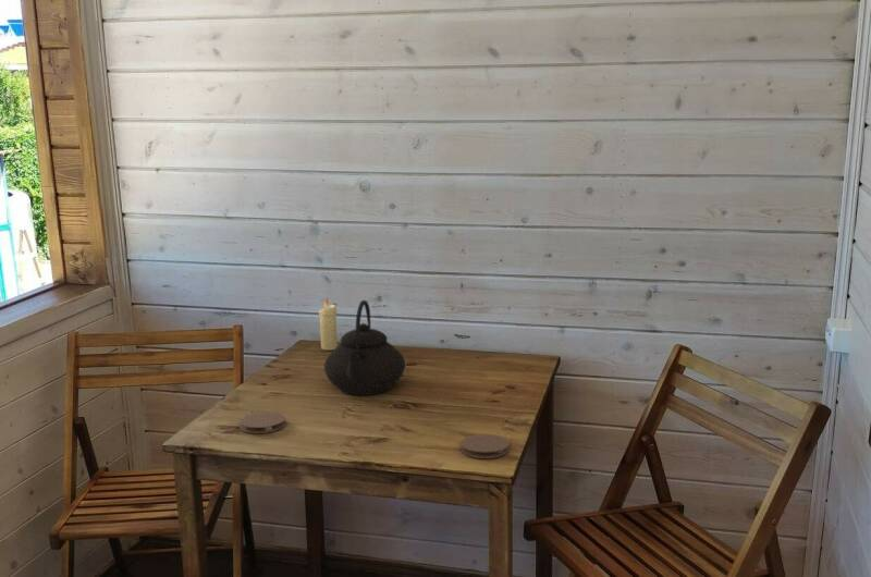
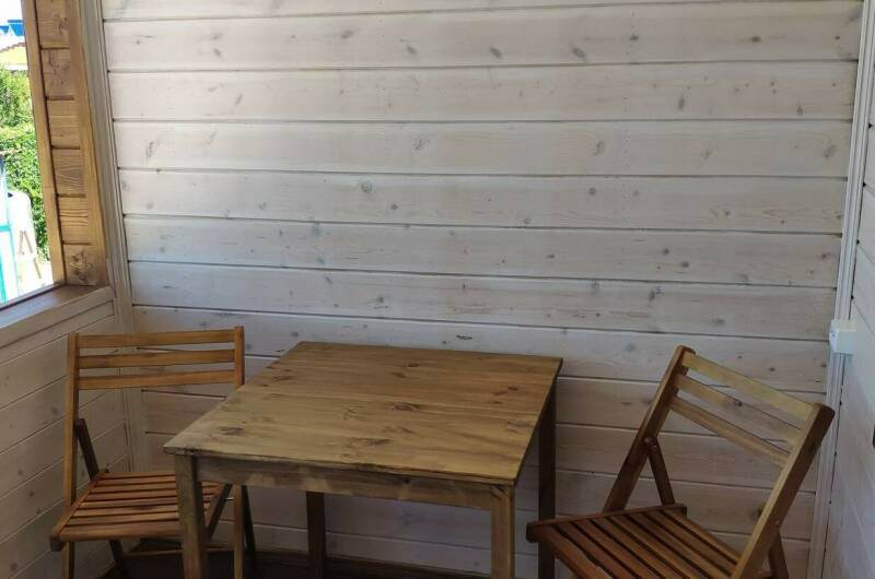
- coaster (484, 445)
- teapot (361, 346)
- coaster (262, 421)
- candle (328, 322)
